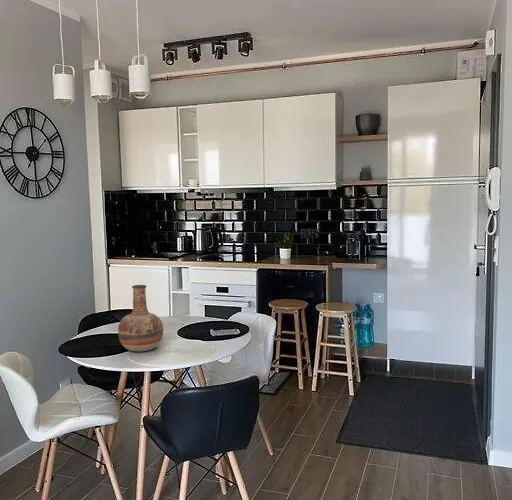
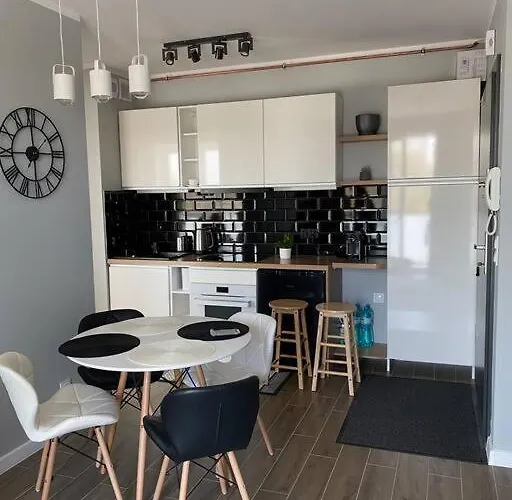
- vase (140, 317)
